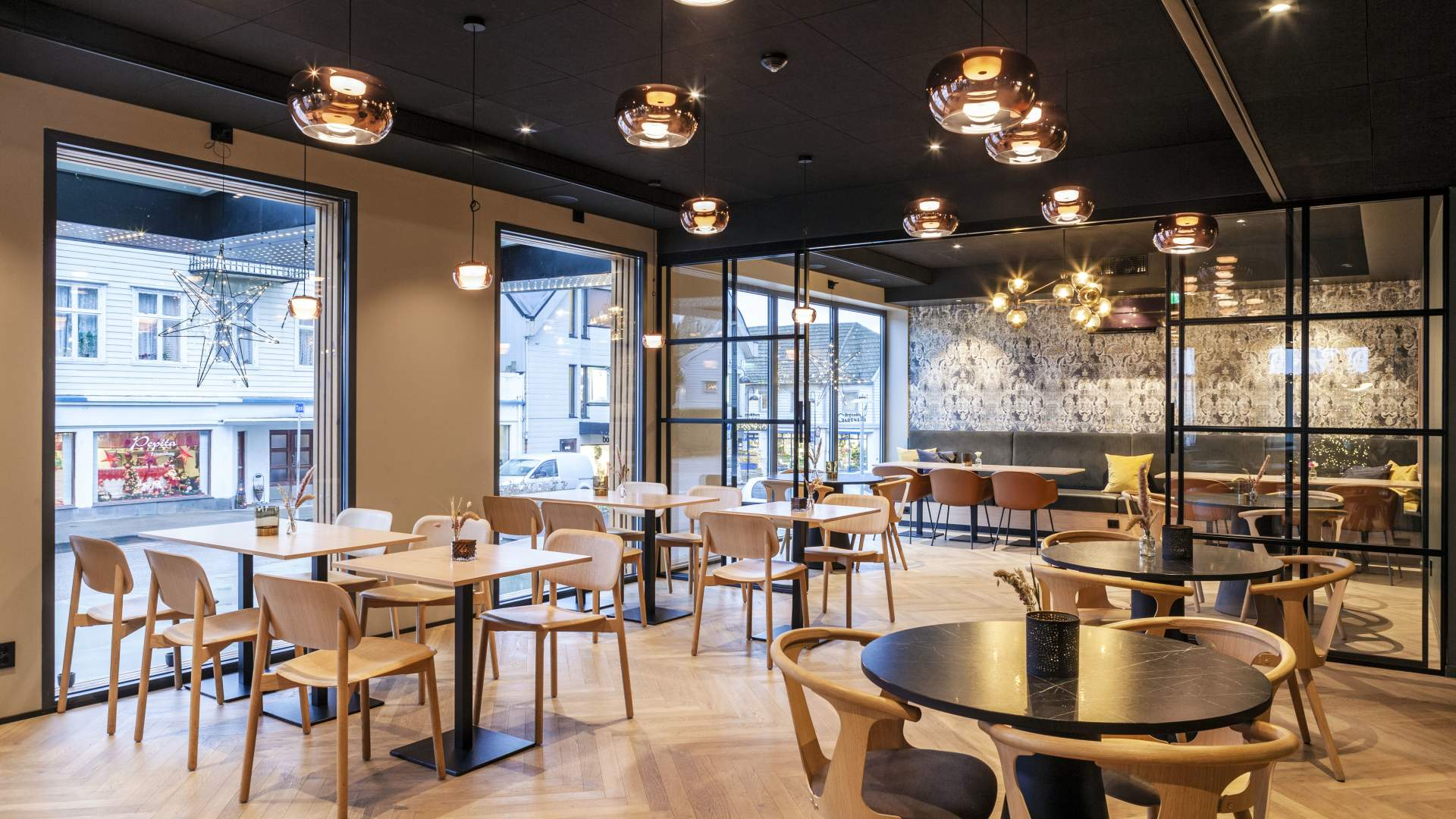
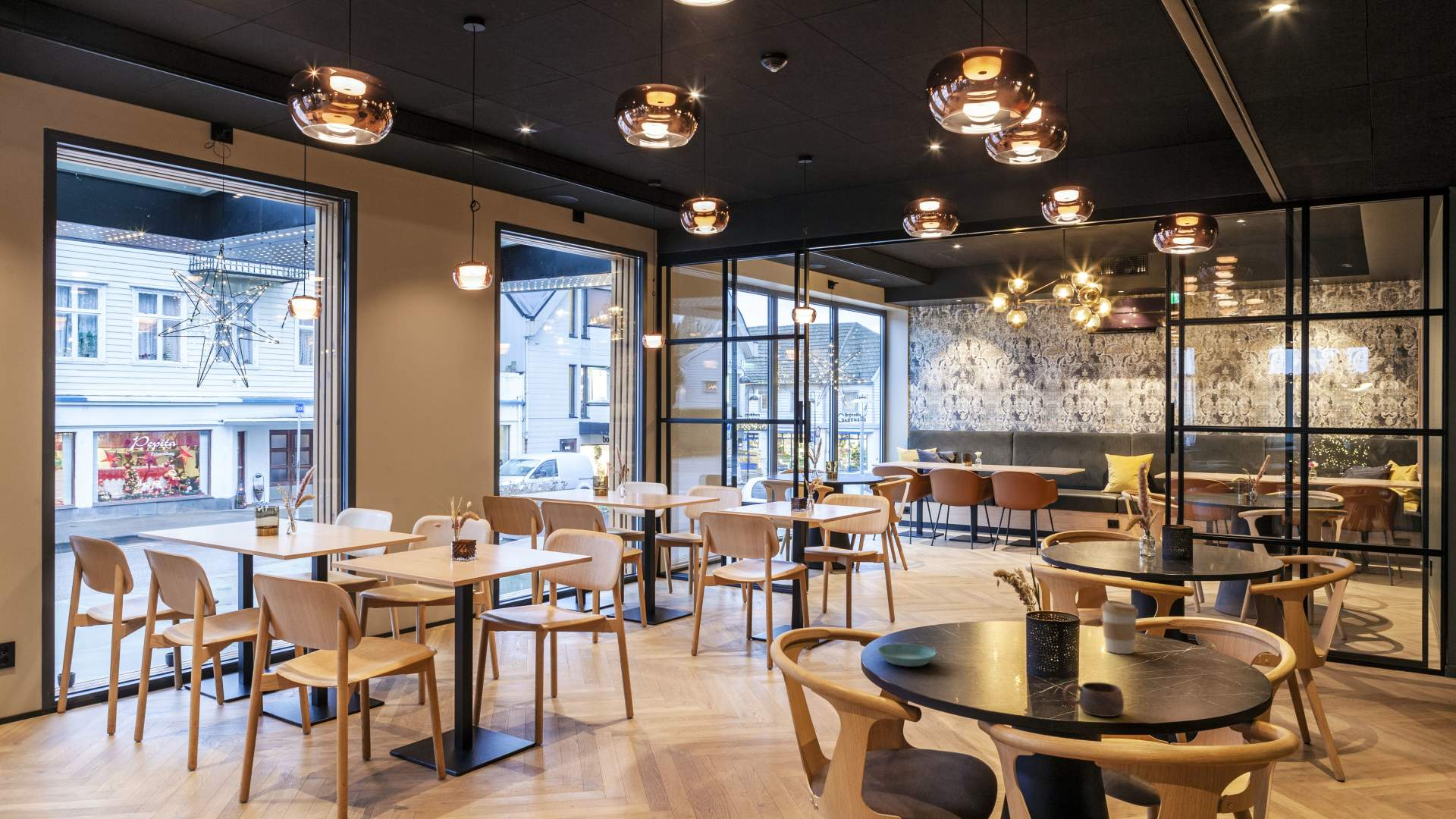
+ coffee cup (1119, 626)
+ cup (1094, 698)
+ saucer (906, 655)
